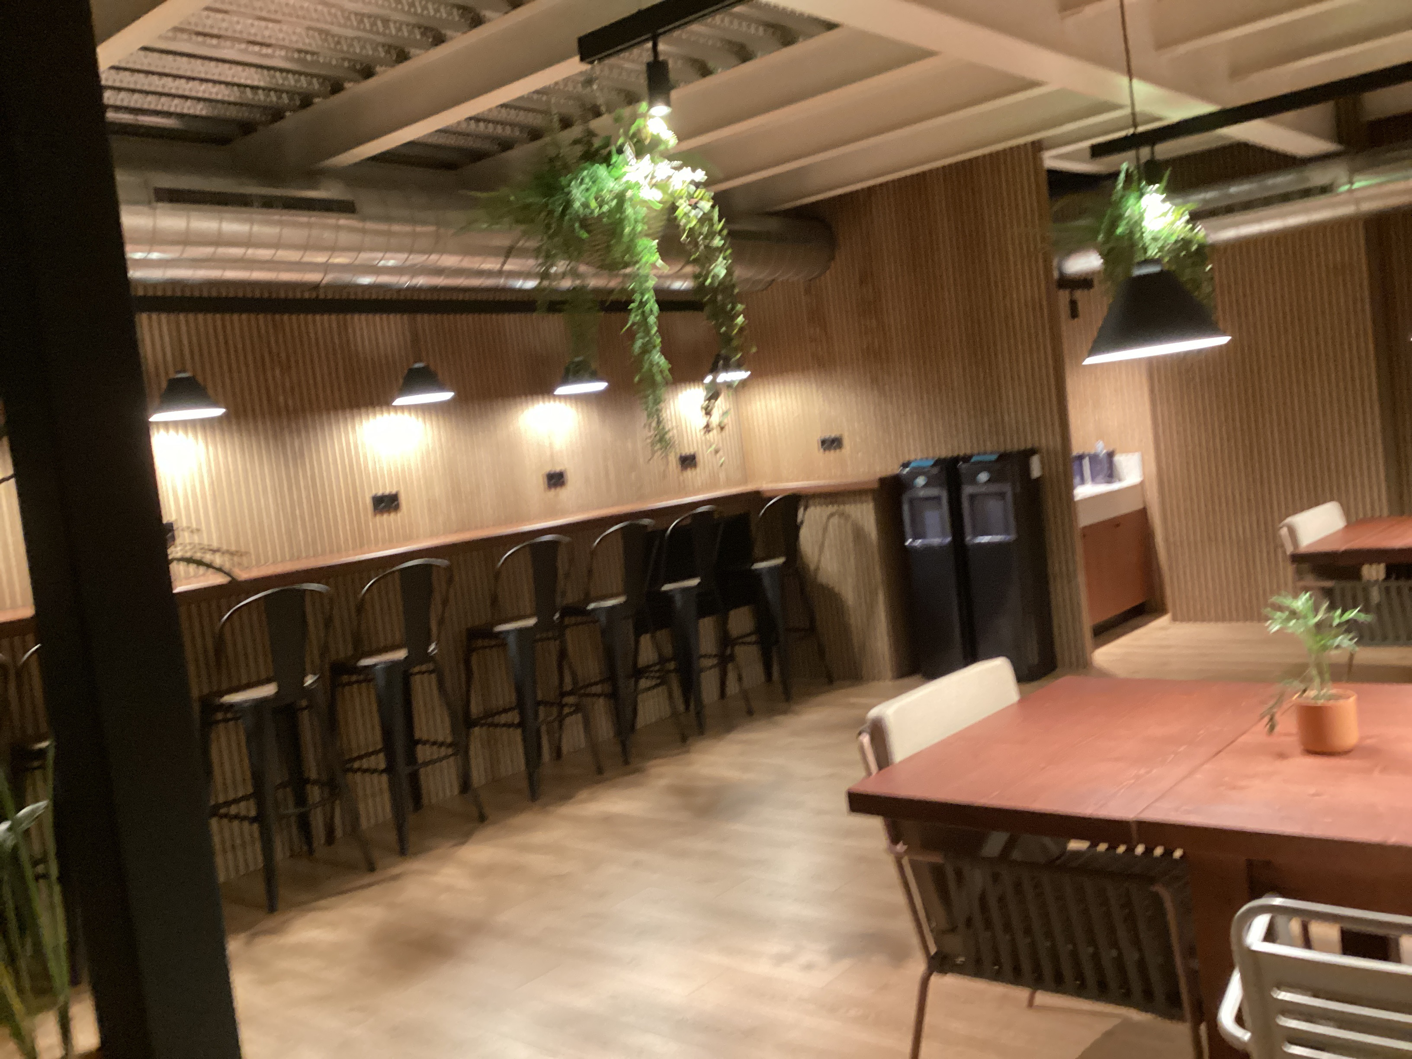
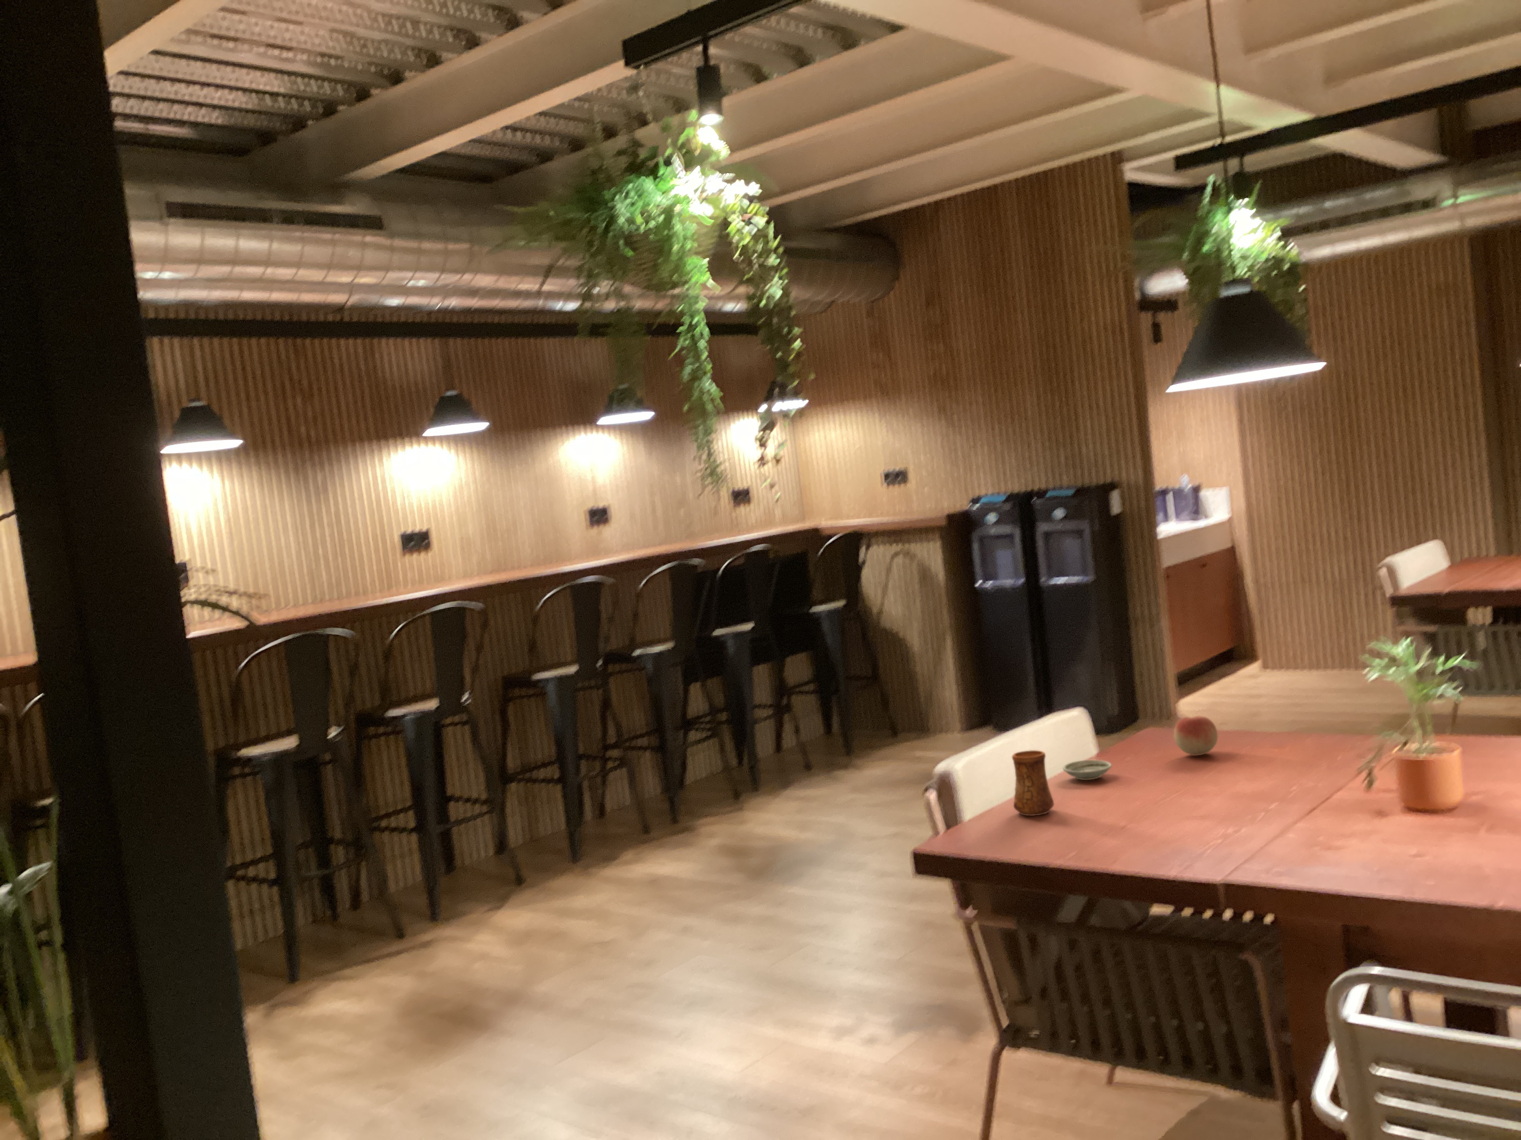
+ fruit (1195, 735)
+ saucer (1087, 771)
+ cup (1031, 782)
